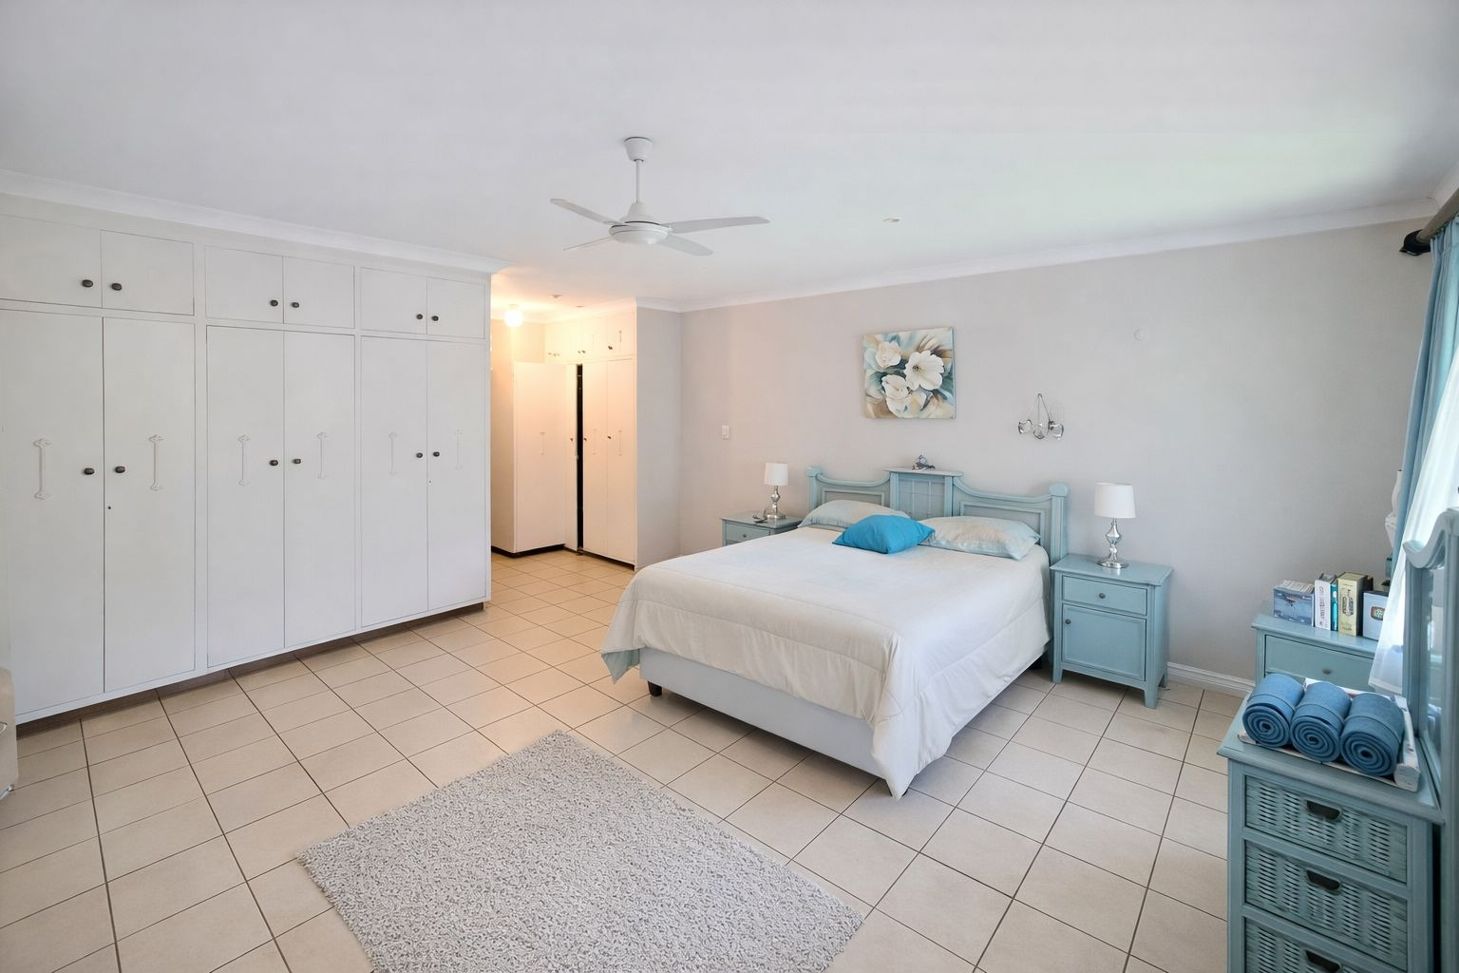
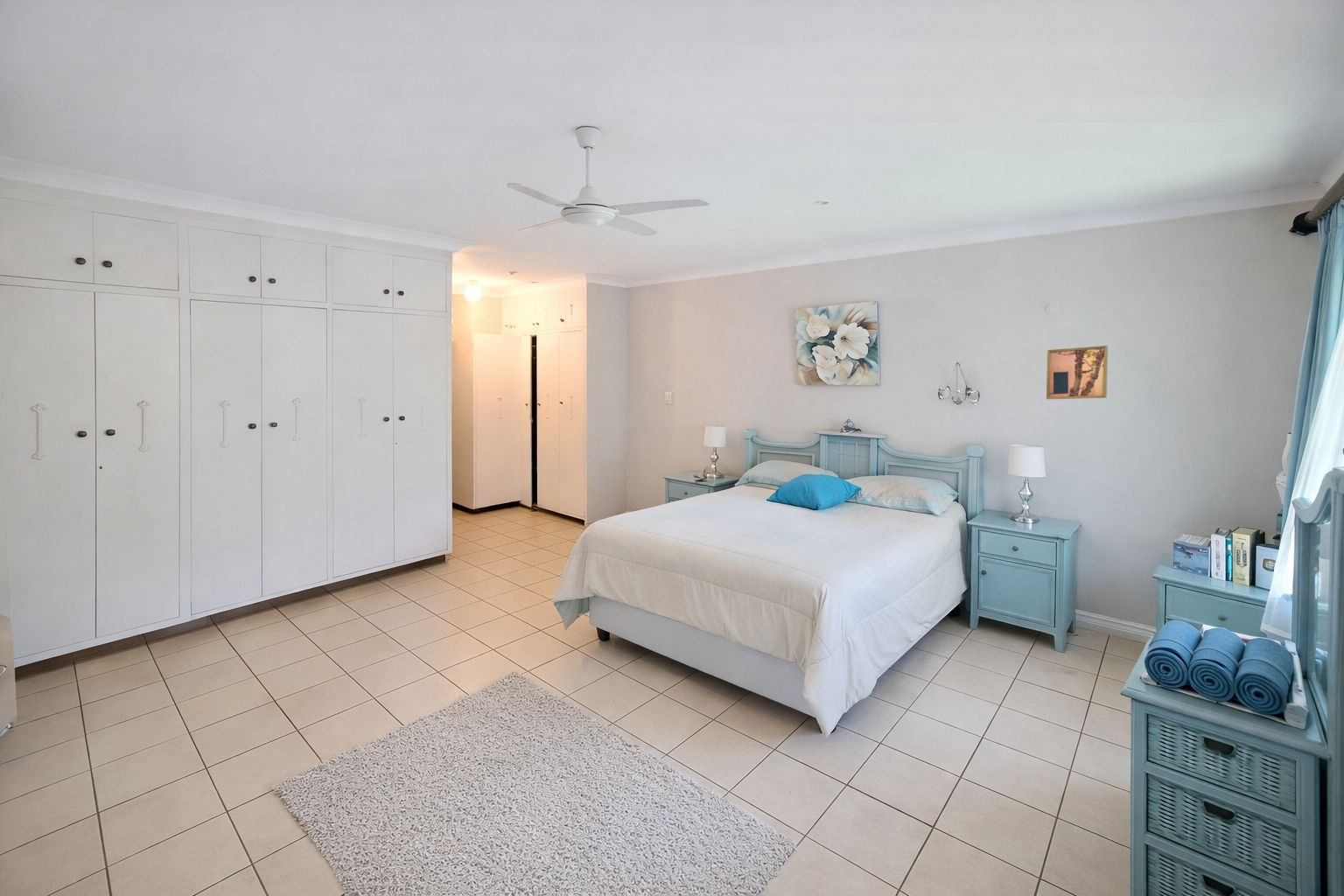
+ wall art (1076, 373)
